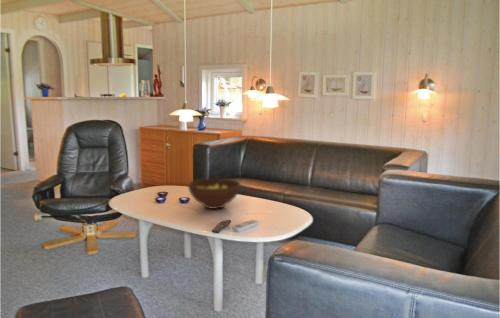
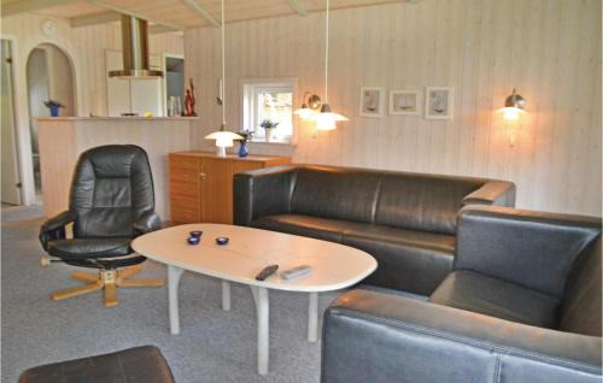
- fruit bowl (214, 195)
